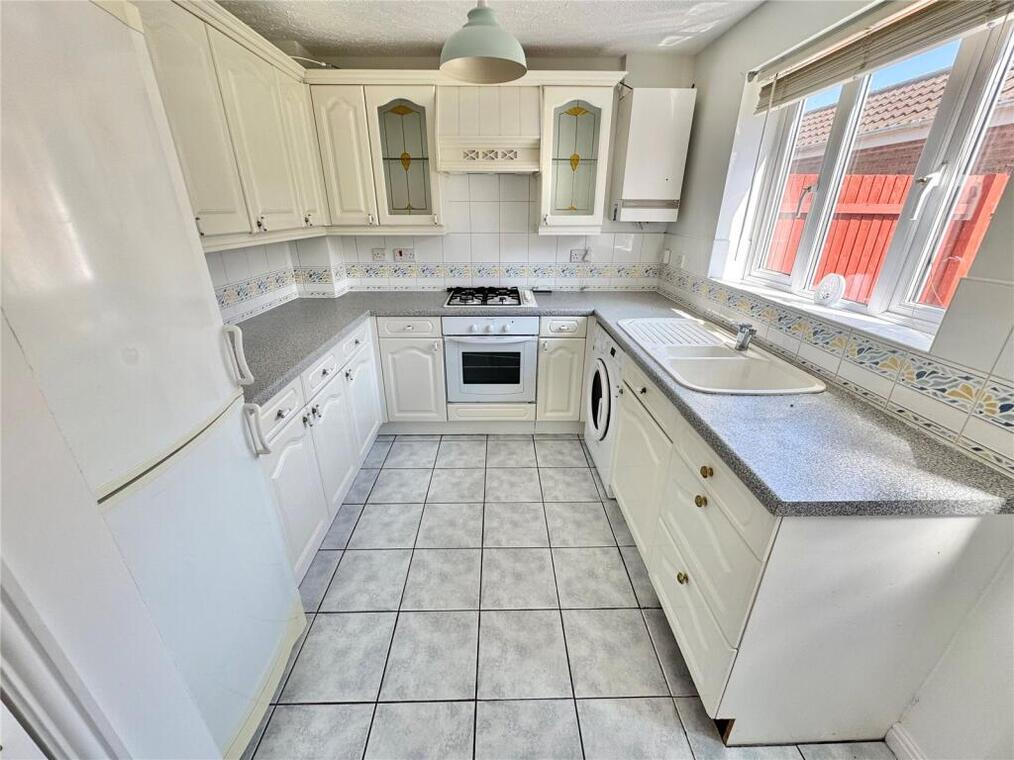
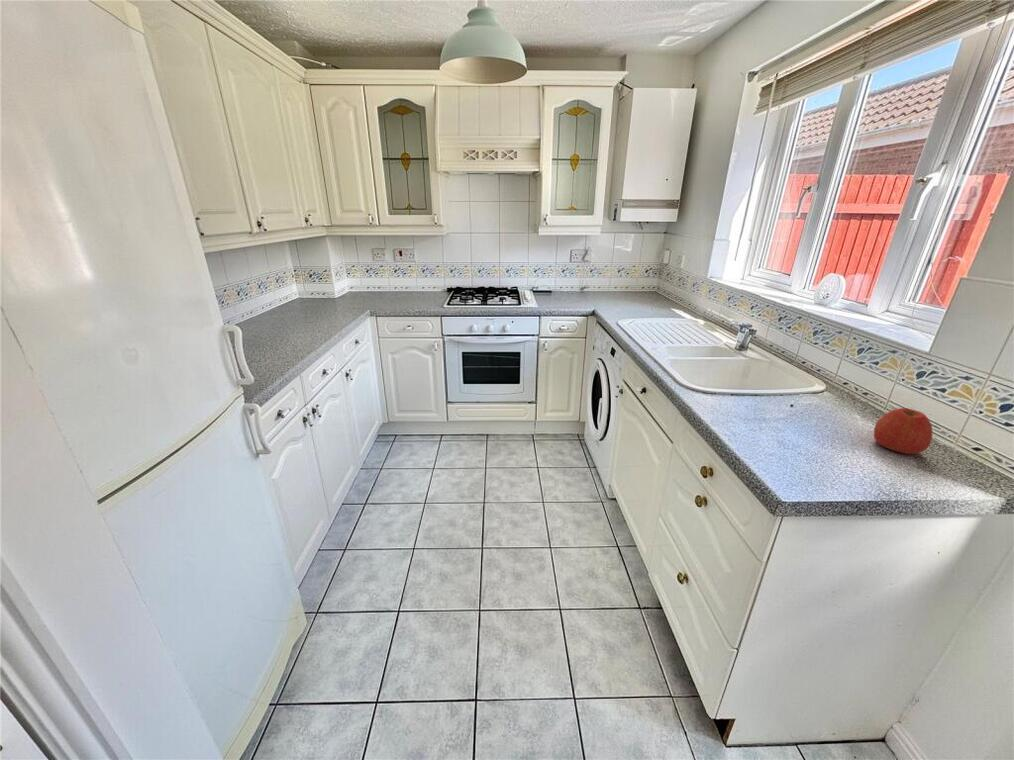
+ apple (903, 428)
